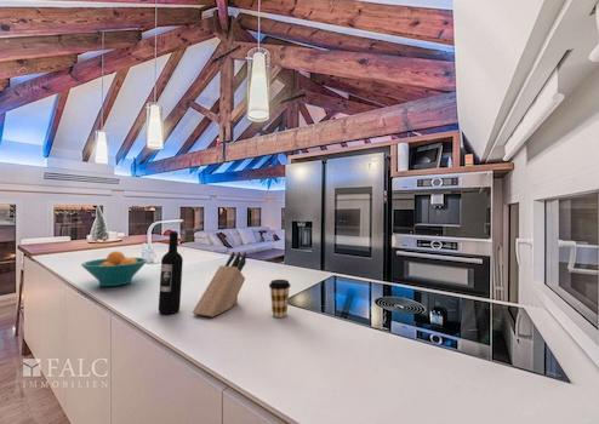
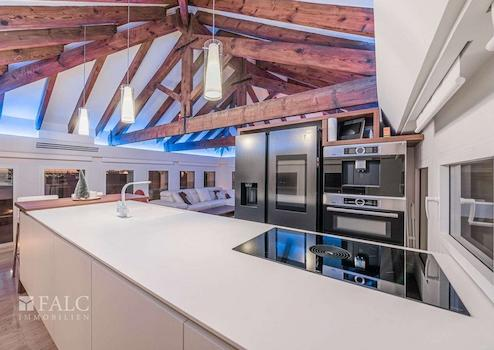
- coffee cup (279, 298)
- fruit bowl (115, 267)
- wine bottle (171, 270)
- knife block (223, 280)
